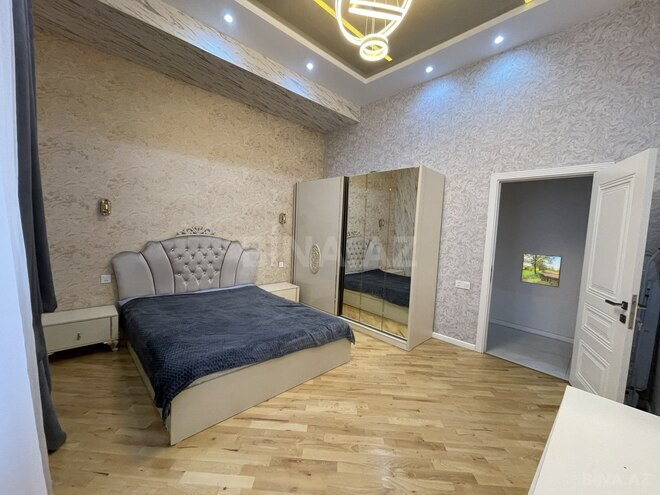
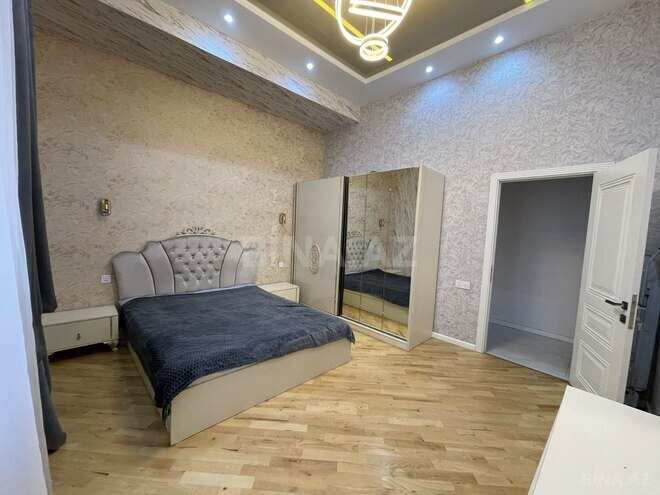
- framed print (540, 269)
